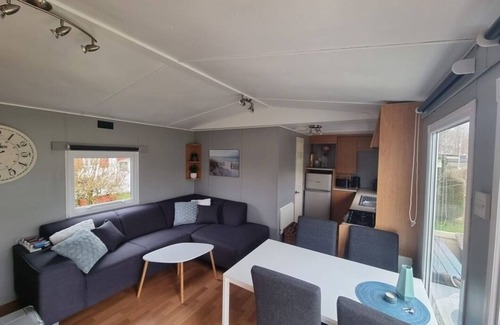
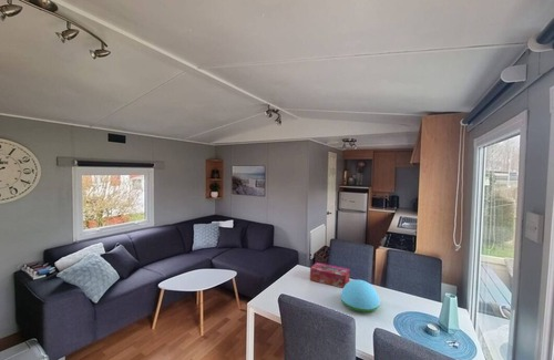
+ bowl (359, 292)
+ tissue box (329, 274)
